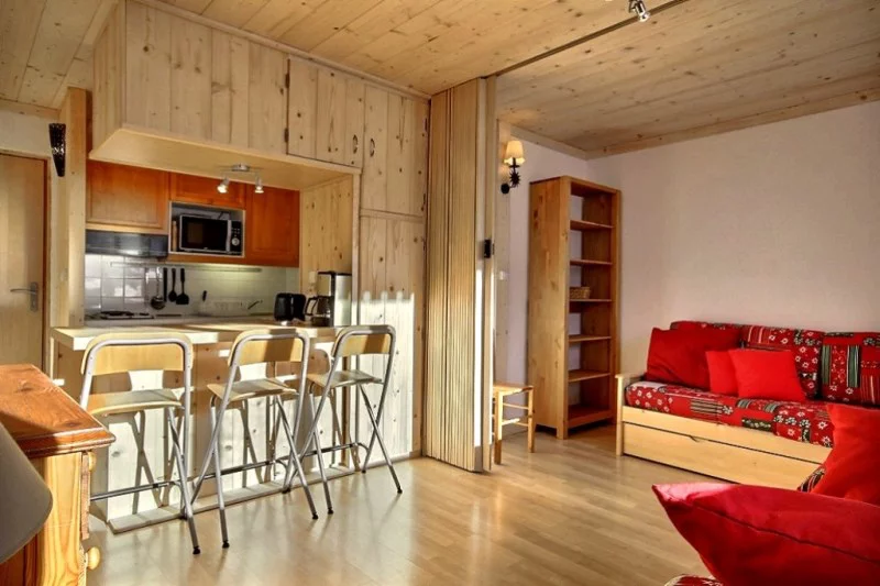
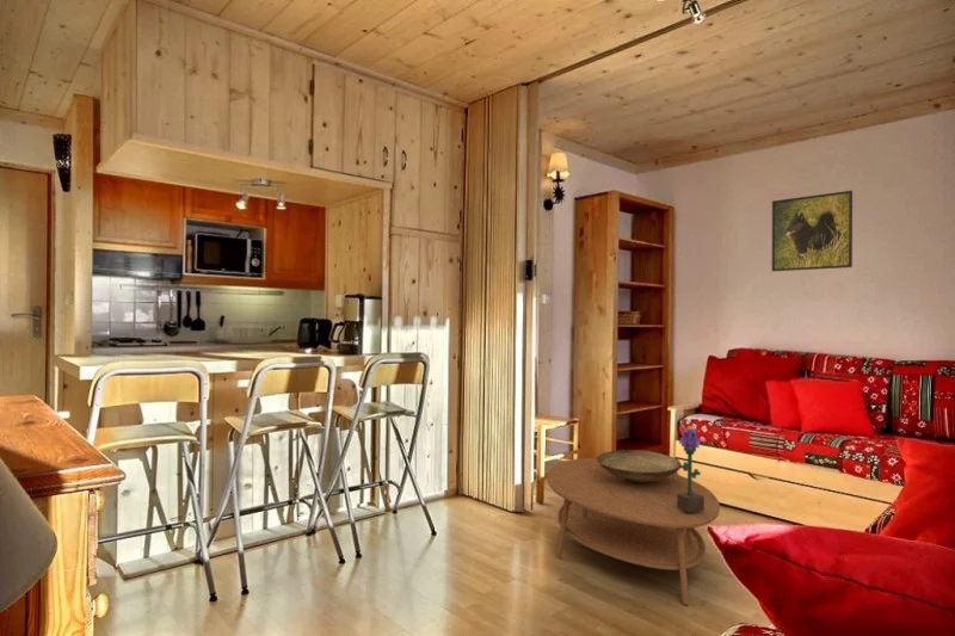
+ coffee table (626, 519)
+ decorative bowl (637, 469)
+ potted flower (689, 468)
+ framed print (809, 233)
